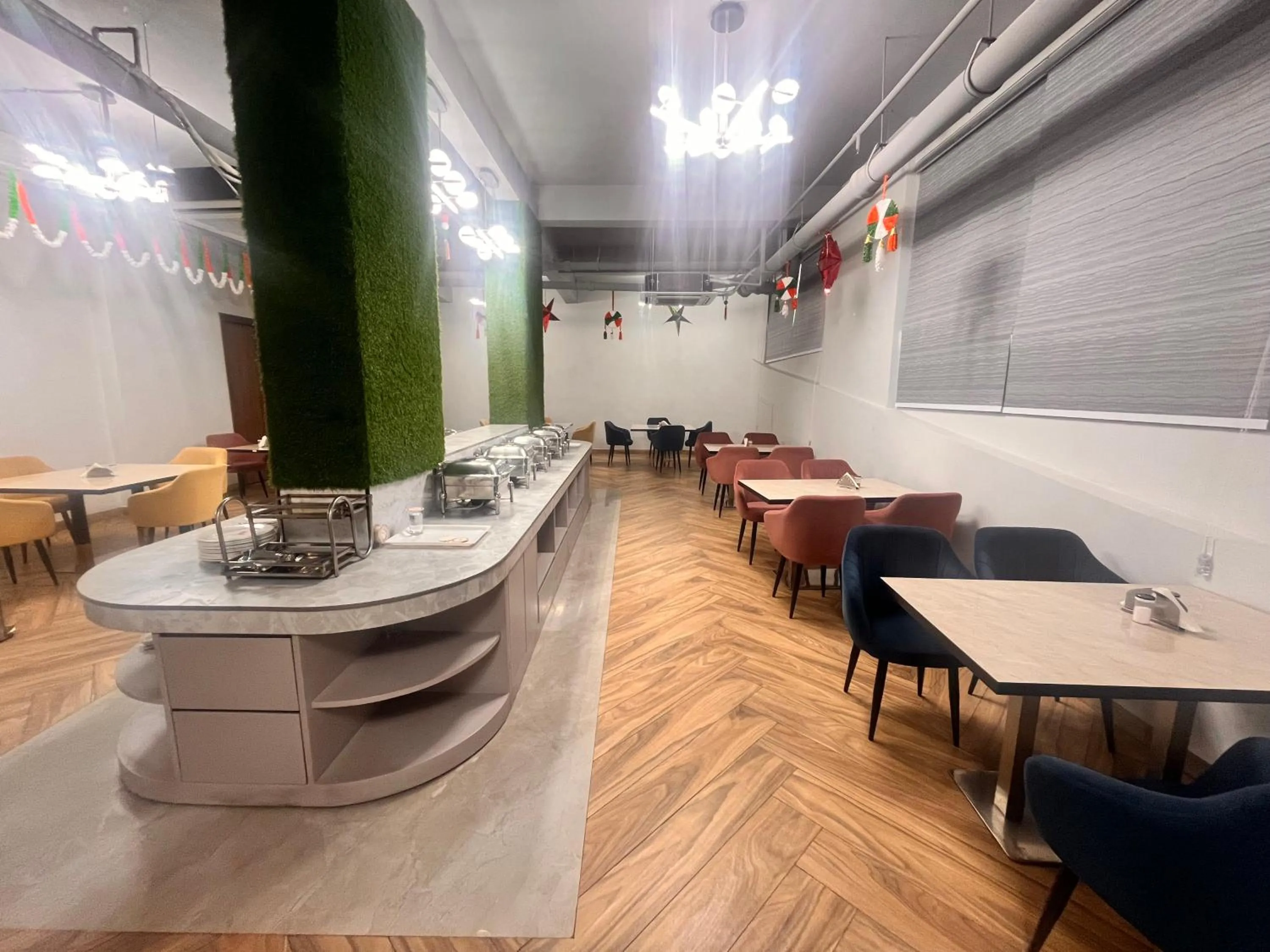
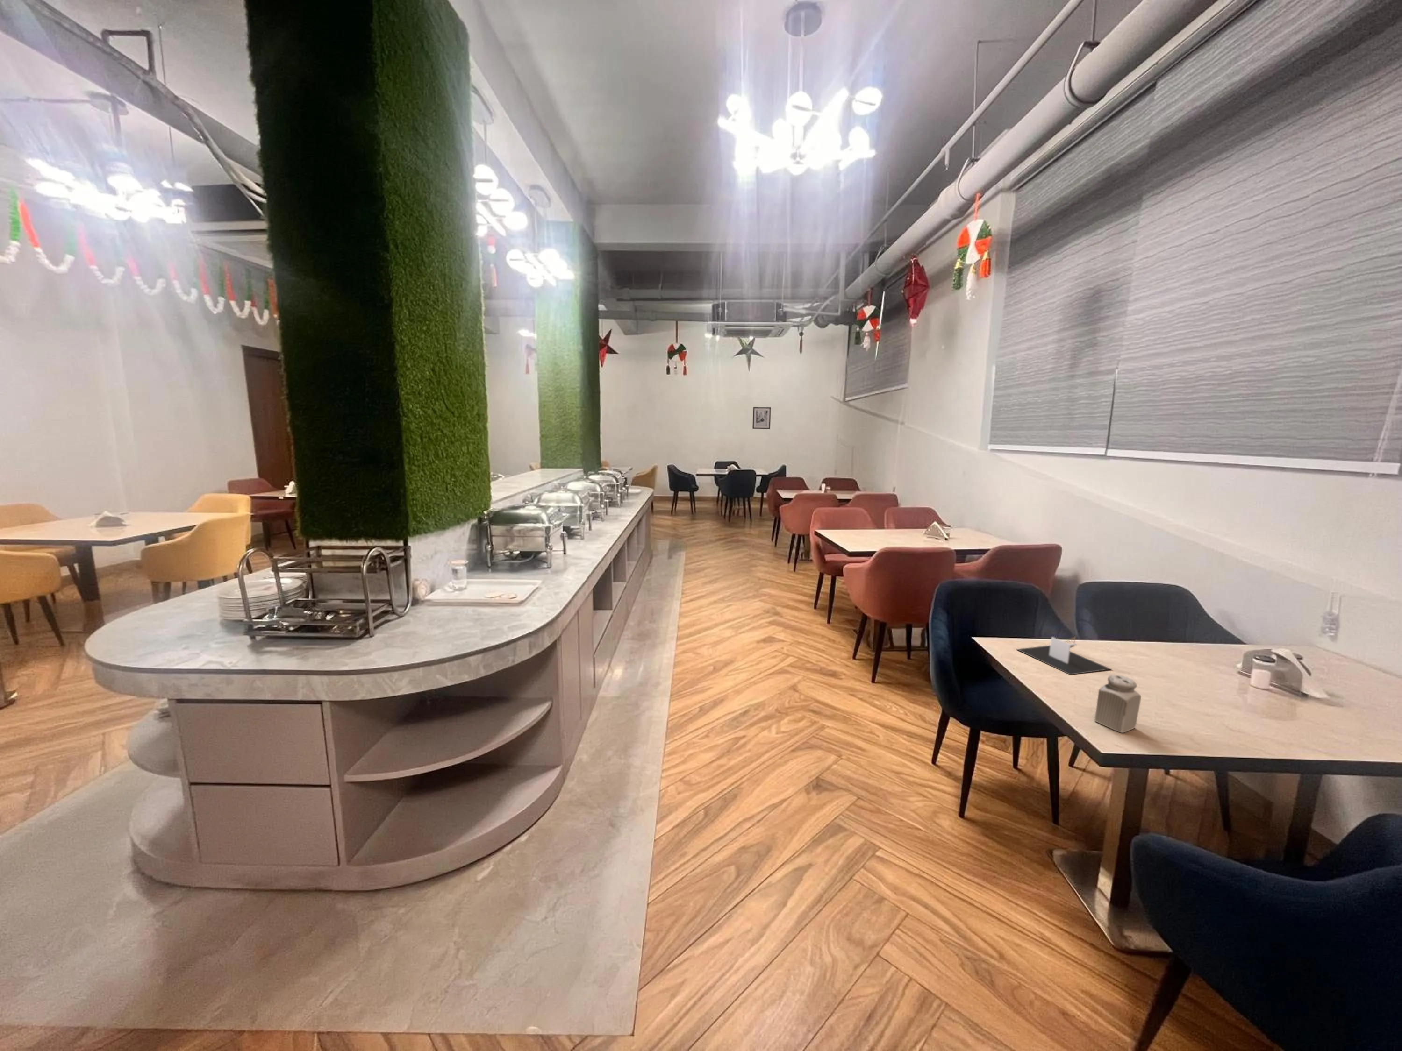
+ wall art (762, 418)
+ salt shaker (1118, 702)
+ napkin holder (1064, 646)
